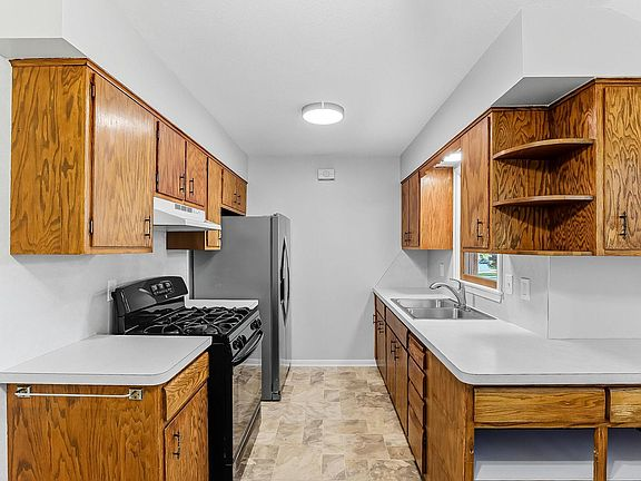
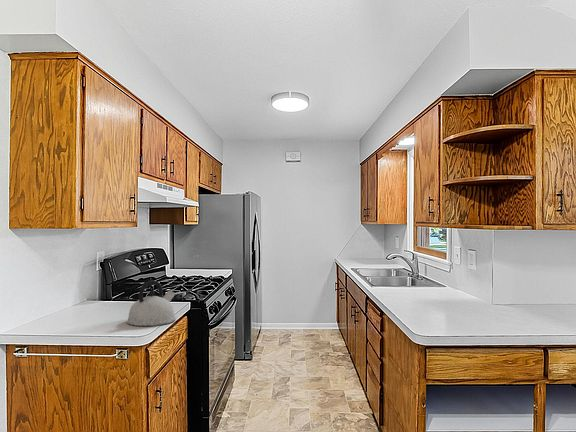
+ kettle (153, 300)
